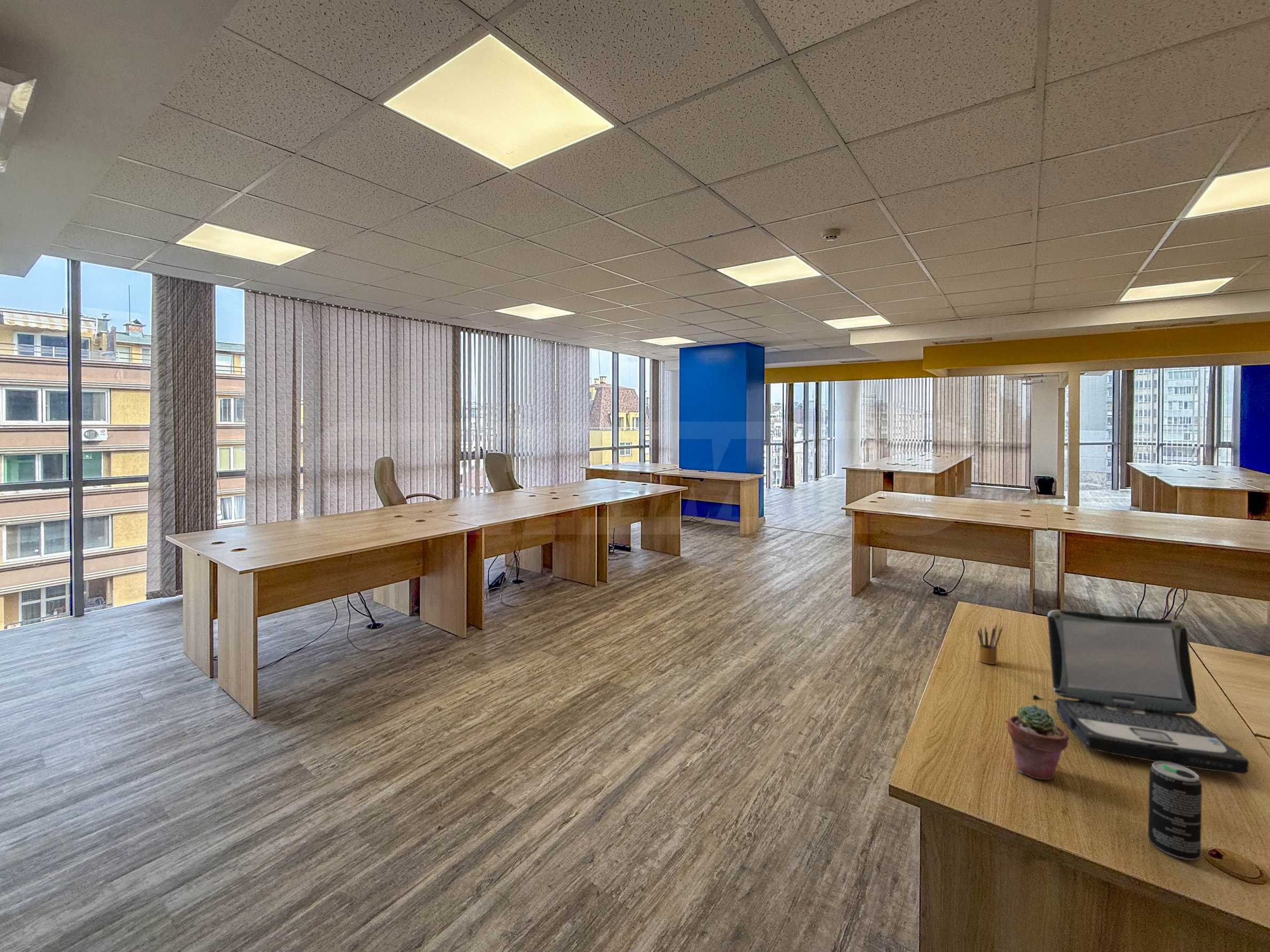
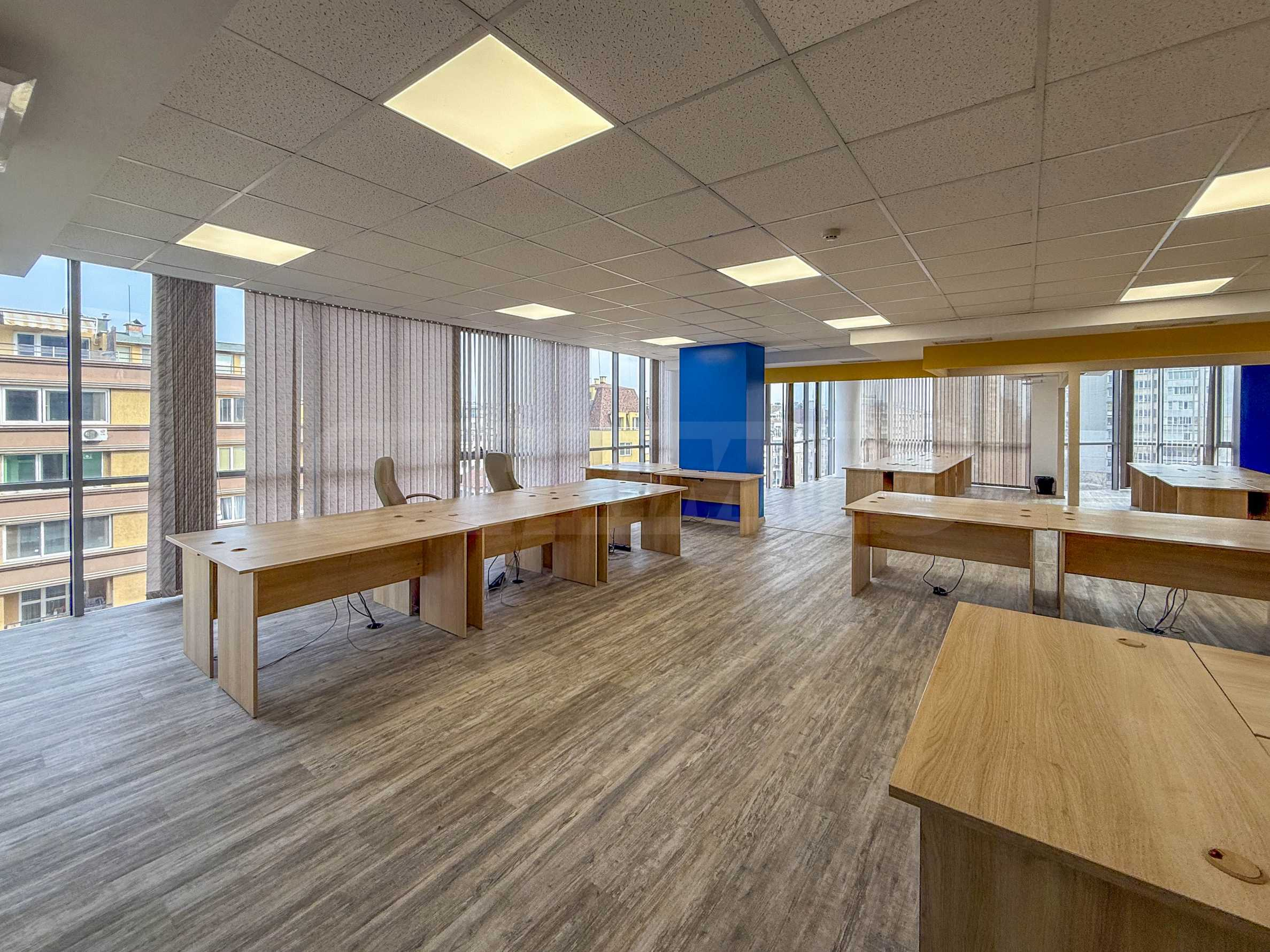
- potted succulent (1036, 739)
- beverage can (1174, 808)
- pencil box (988, 644)
- laptop (1132, 679)
